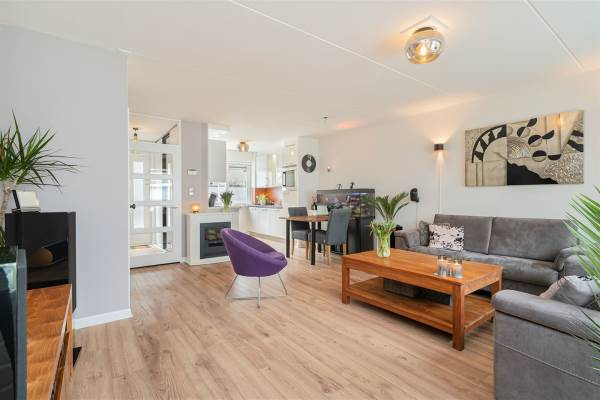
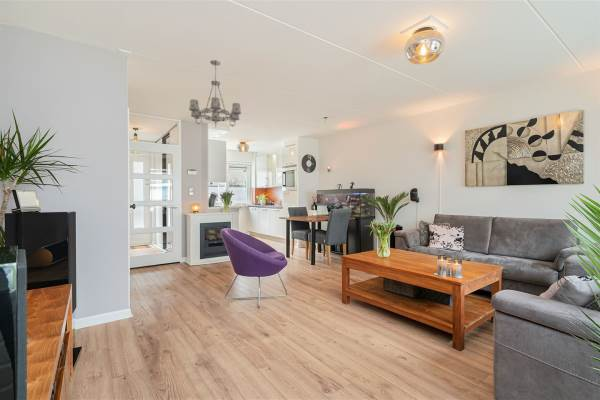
+ chandelier (215, 92)
